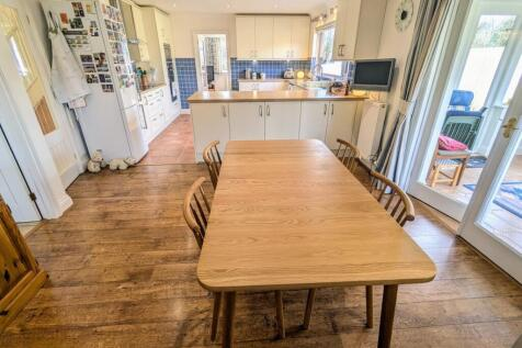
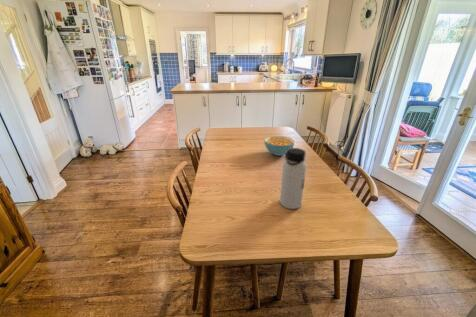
+ water bottle (293, 178)
+ cereal bowl (279, 147)
